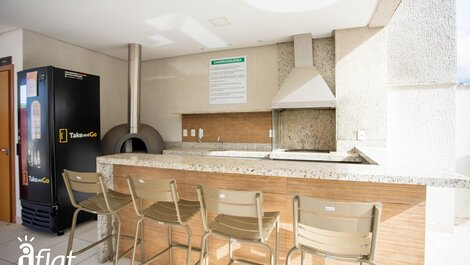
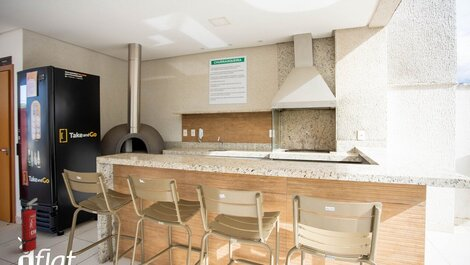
+ fire extinguisher (30, 224)
